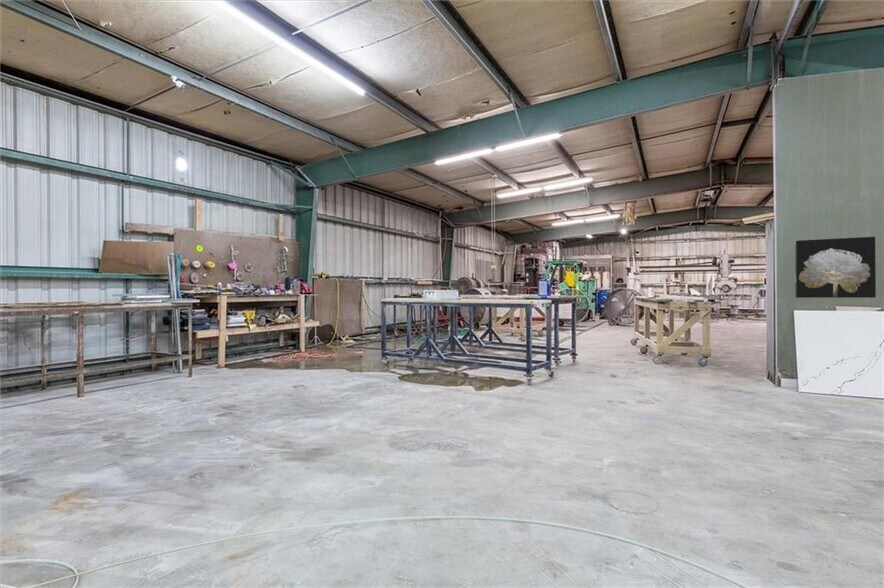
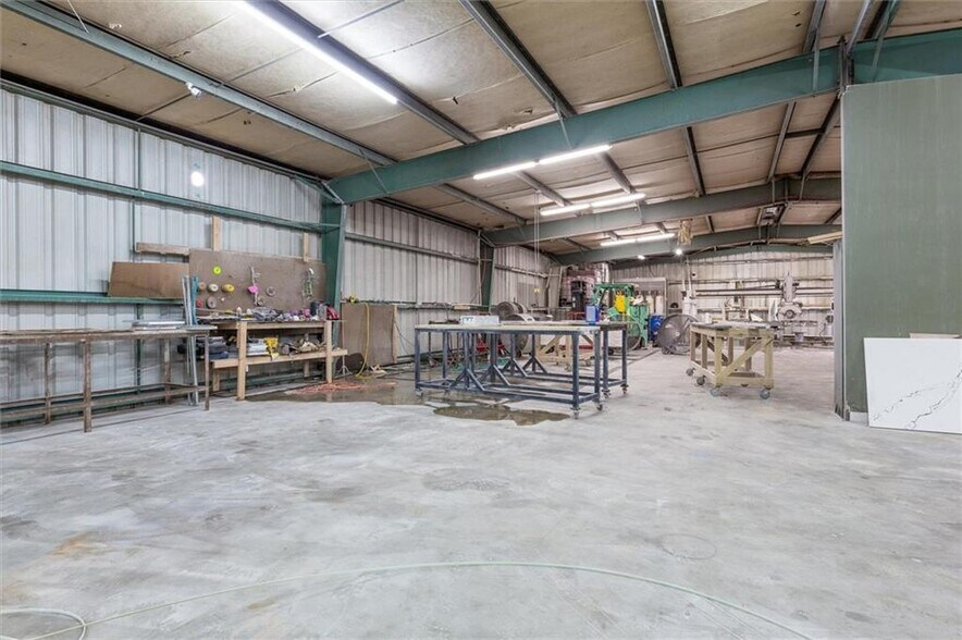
- wall art (833, 268)
